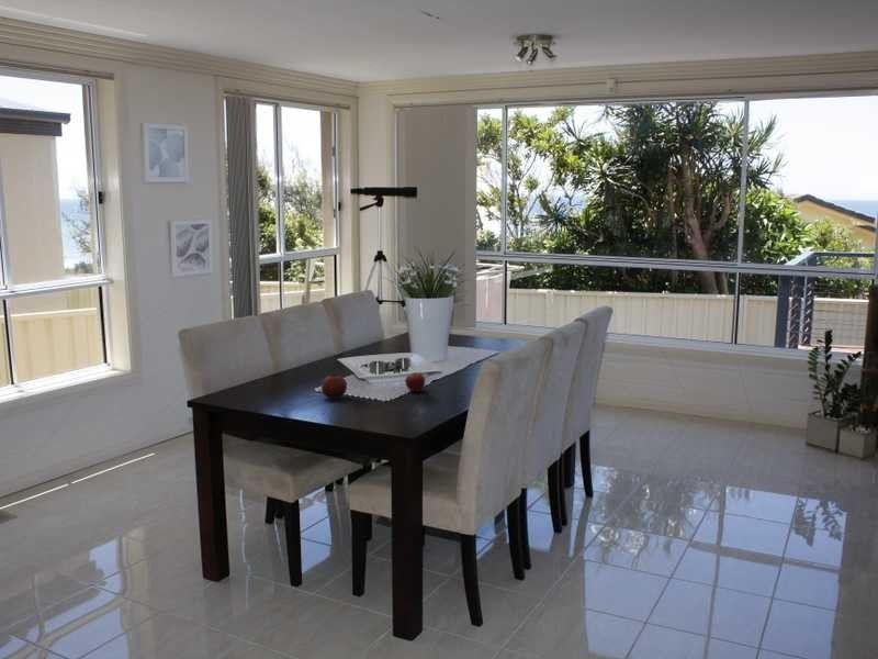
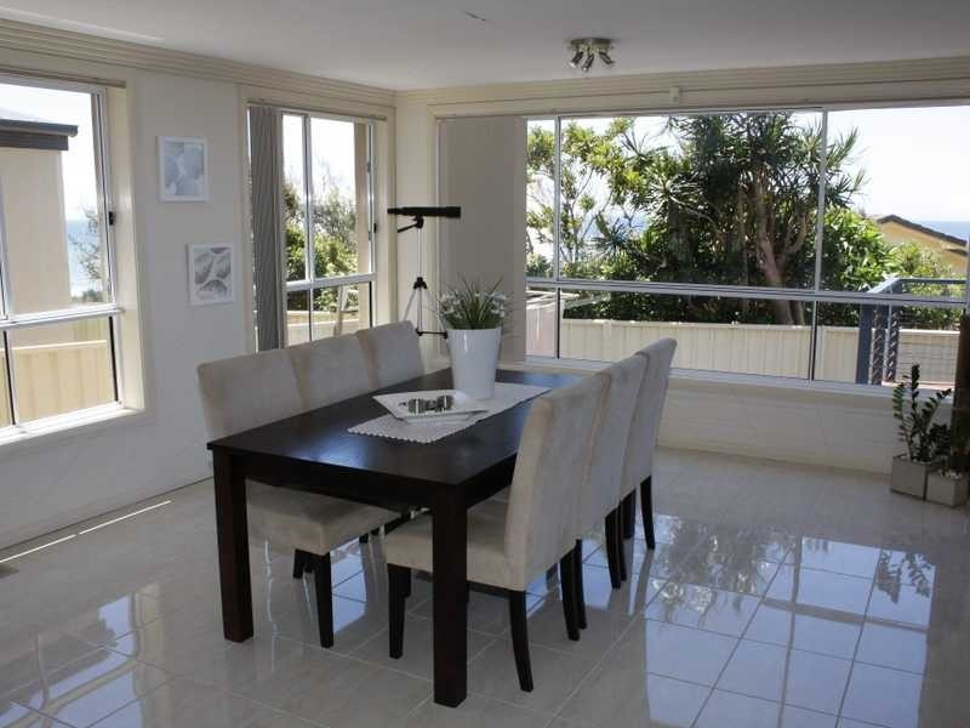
- fruit (334, 386)
- fruit (415, 381)
